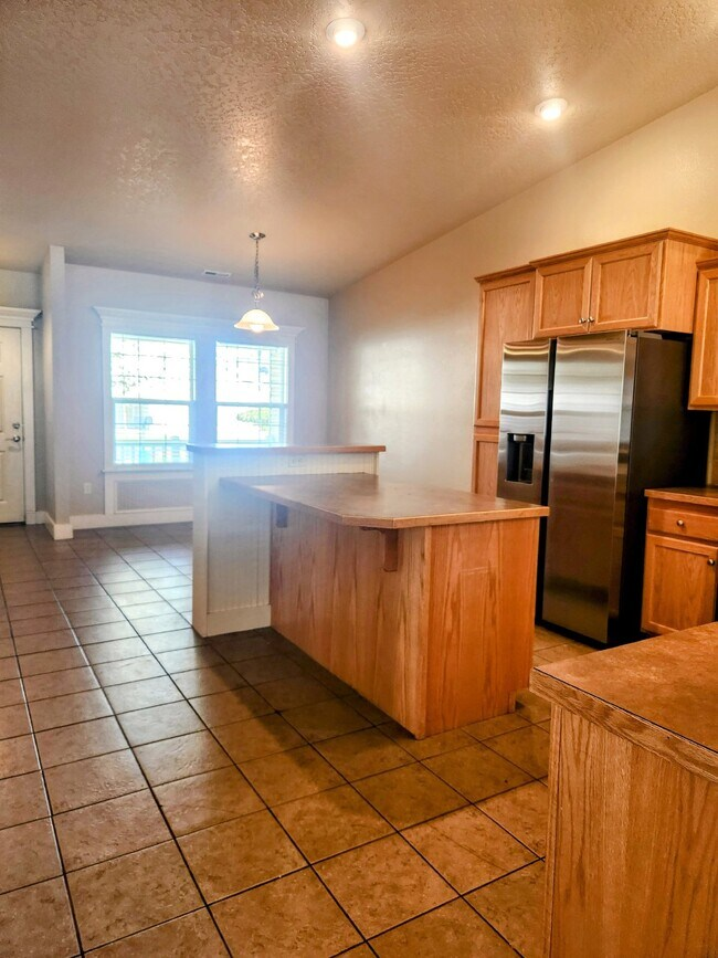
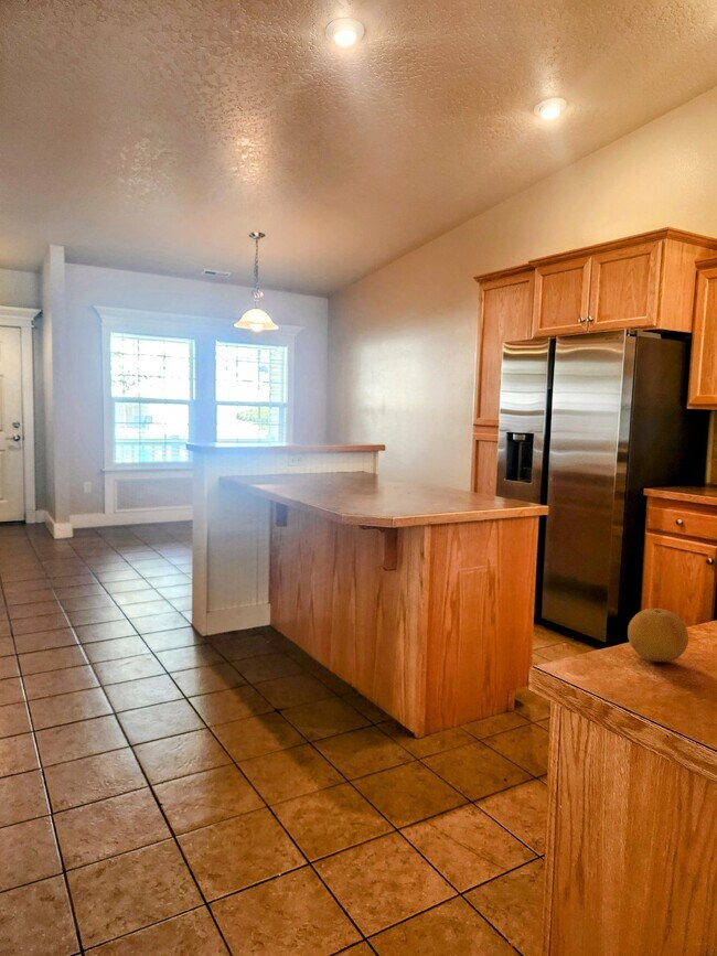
+ fruit (657, 635)
